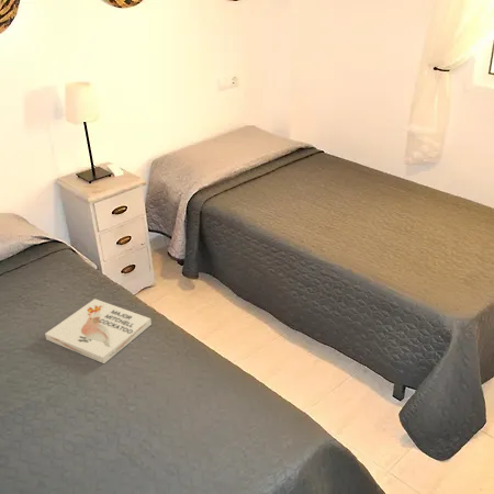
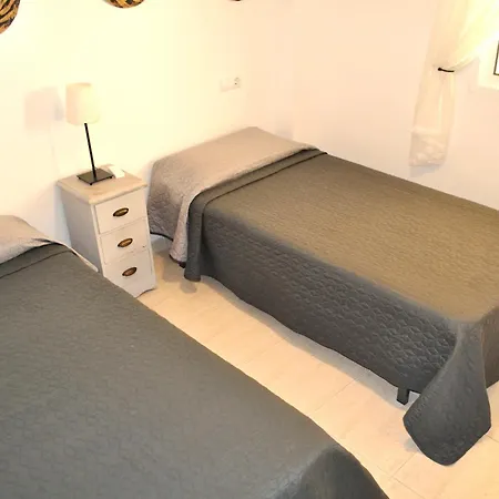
- book (99, 328)
